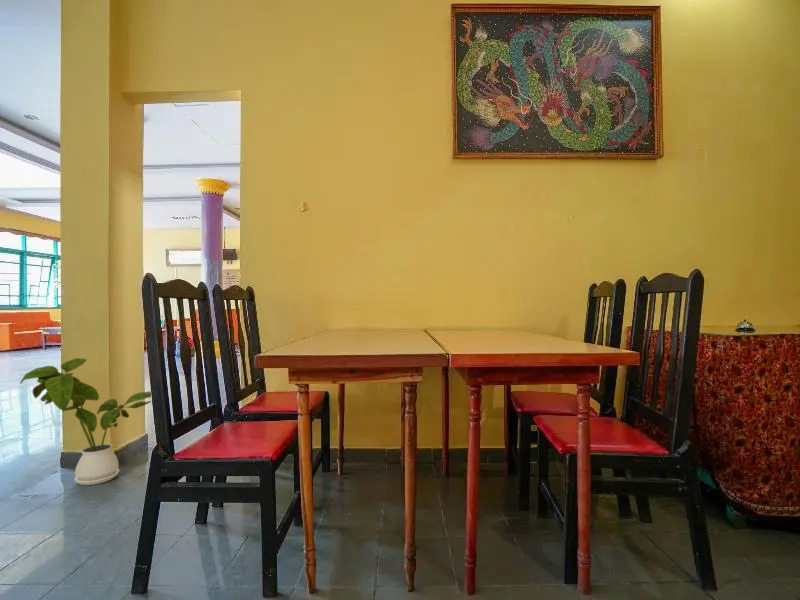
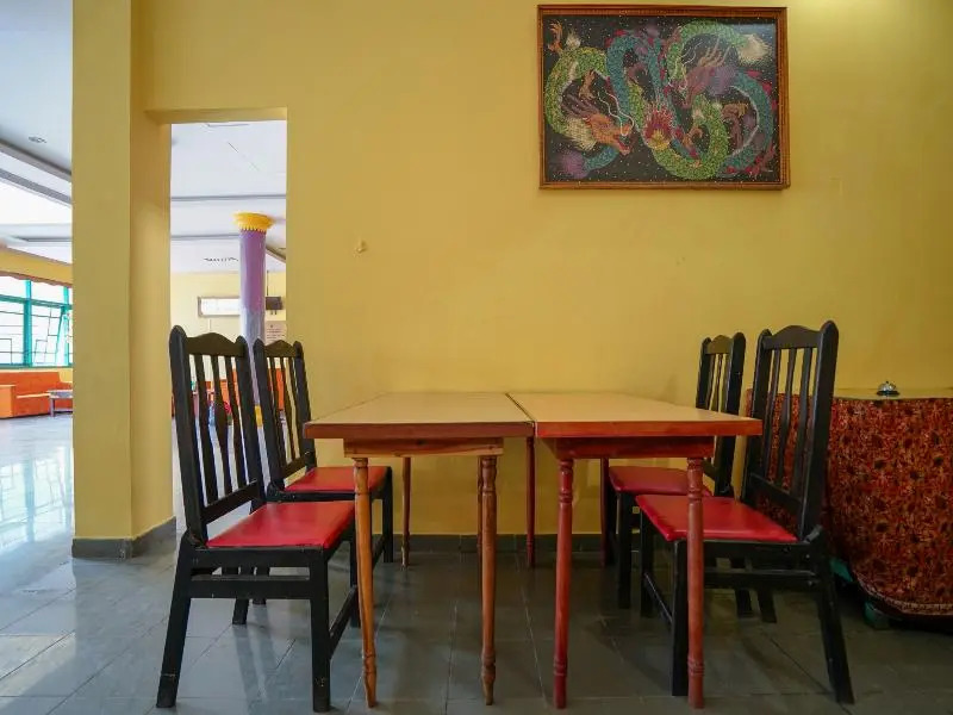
- house plant (87, 422)
